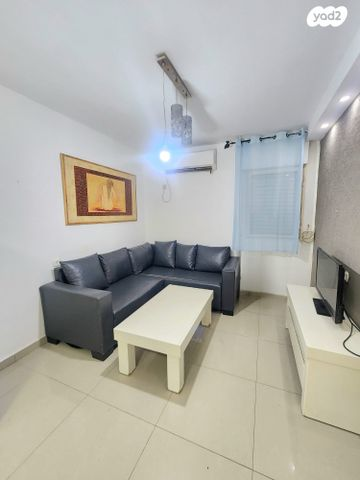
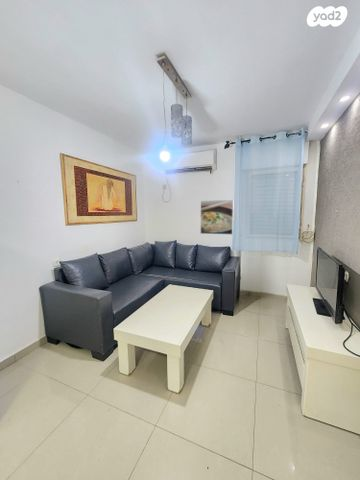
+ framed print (216, 217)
